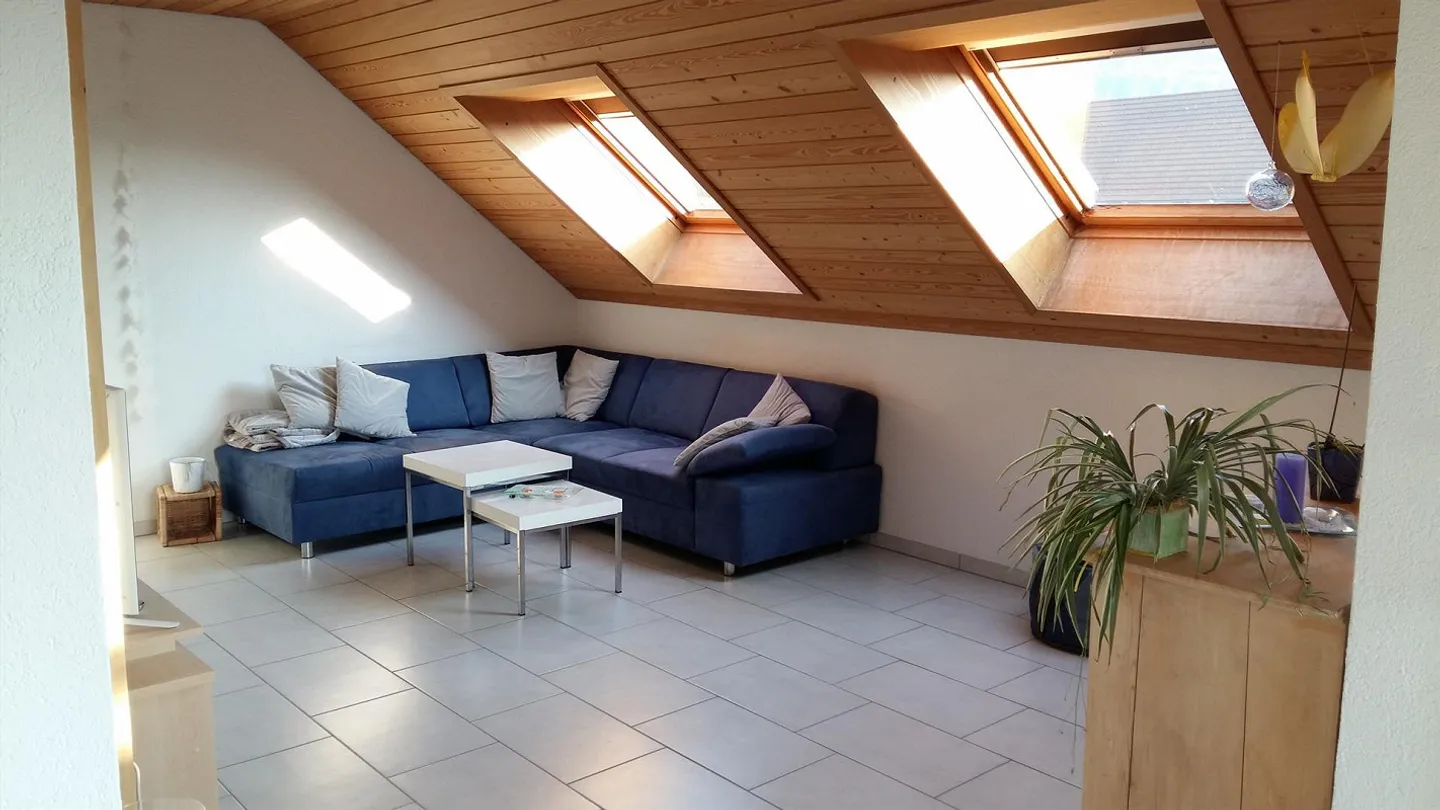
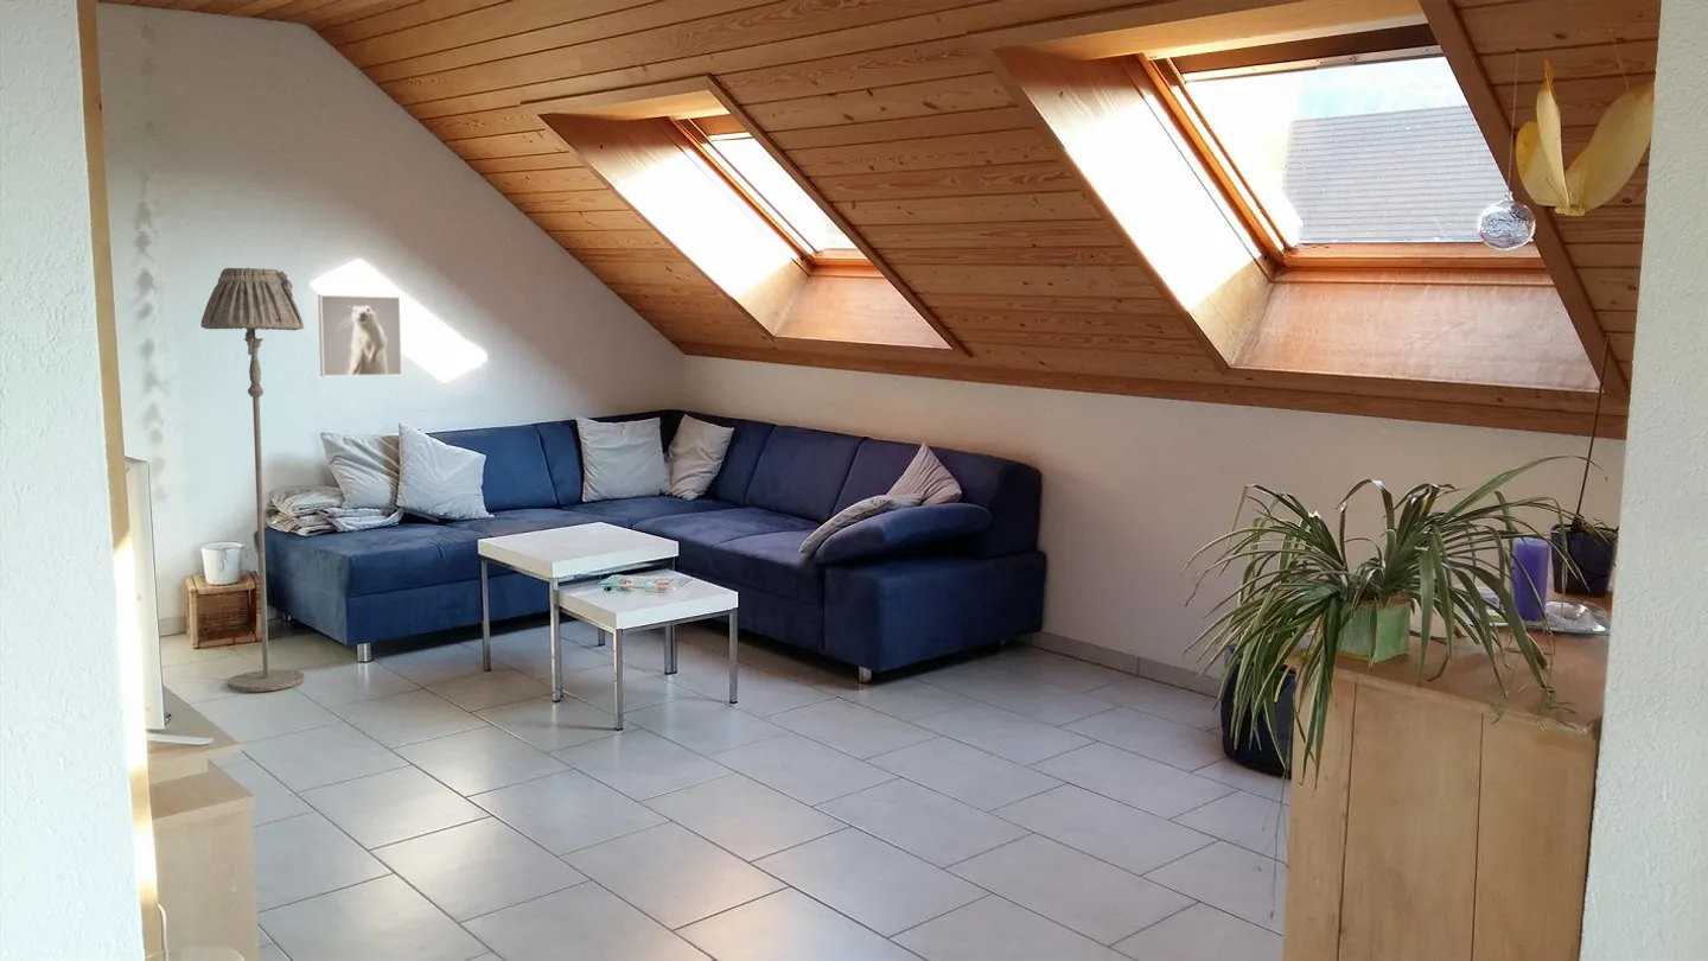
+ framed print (361, 336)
+ floor lamp (259, 478)
